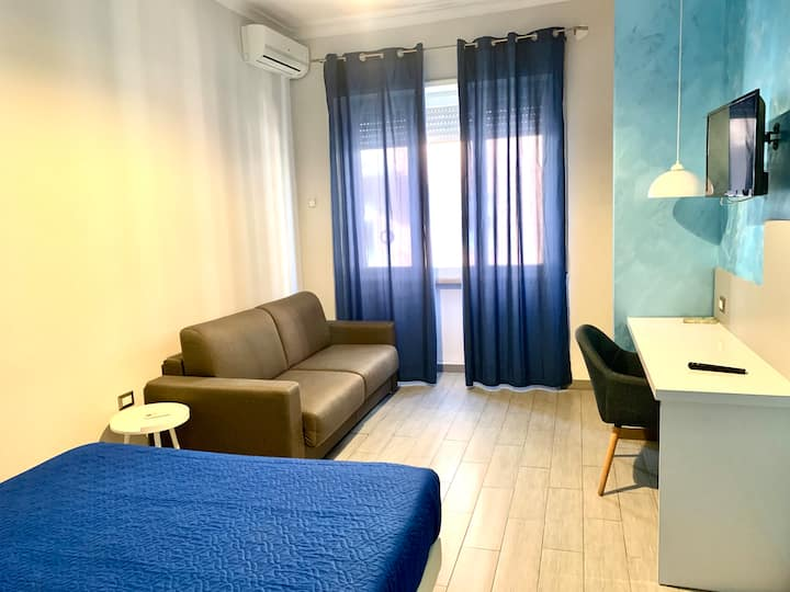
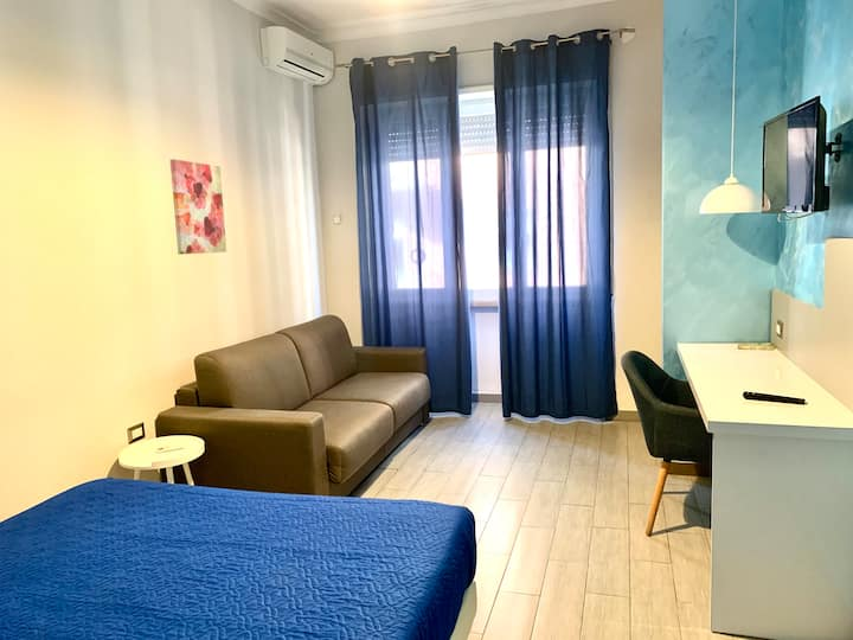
+ wall art (199, 207)
